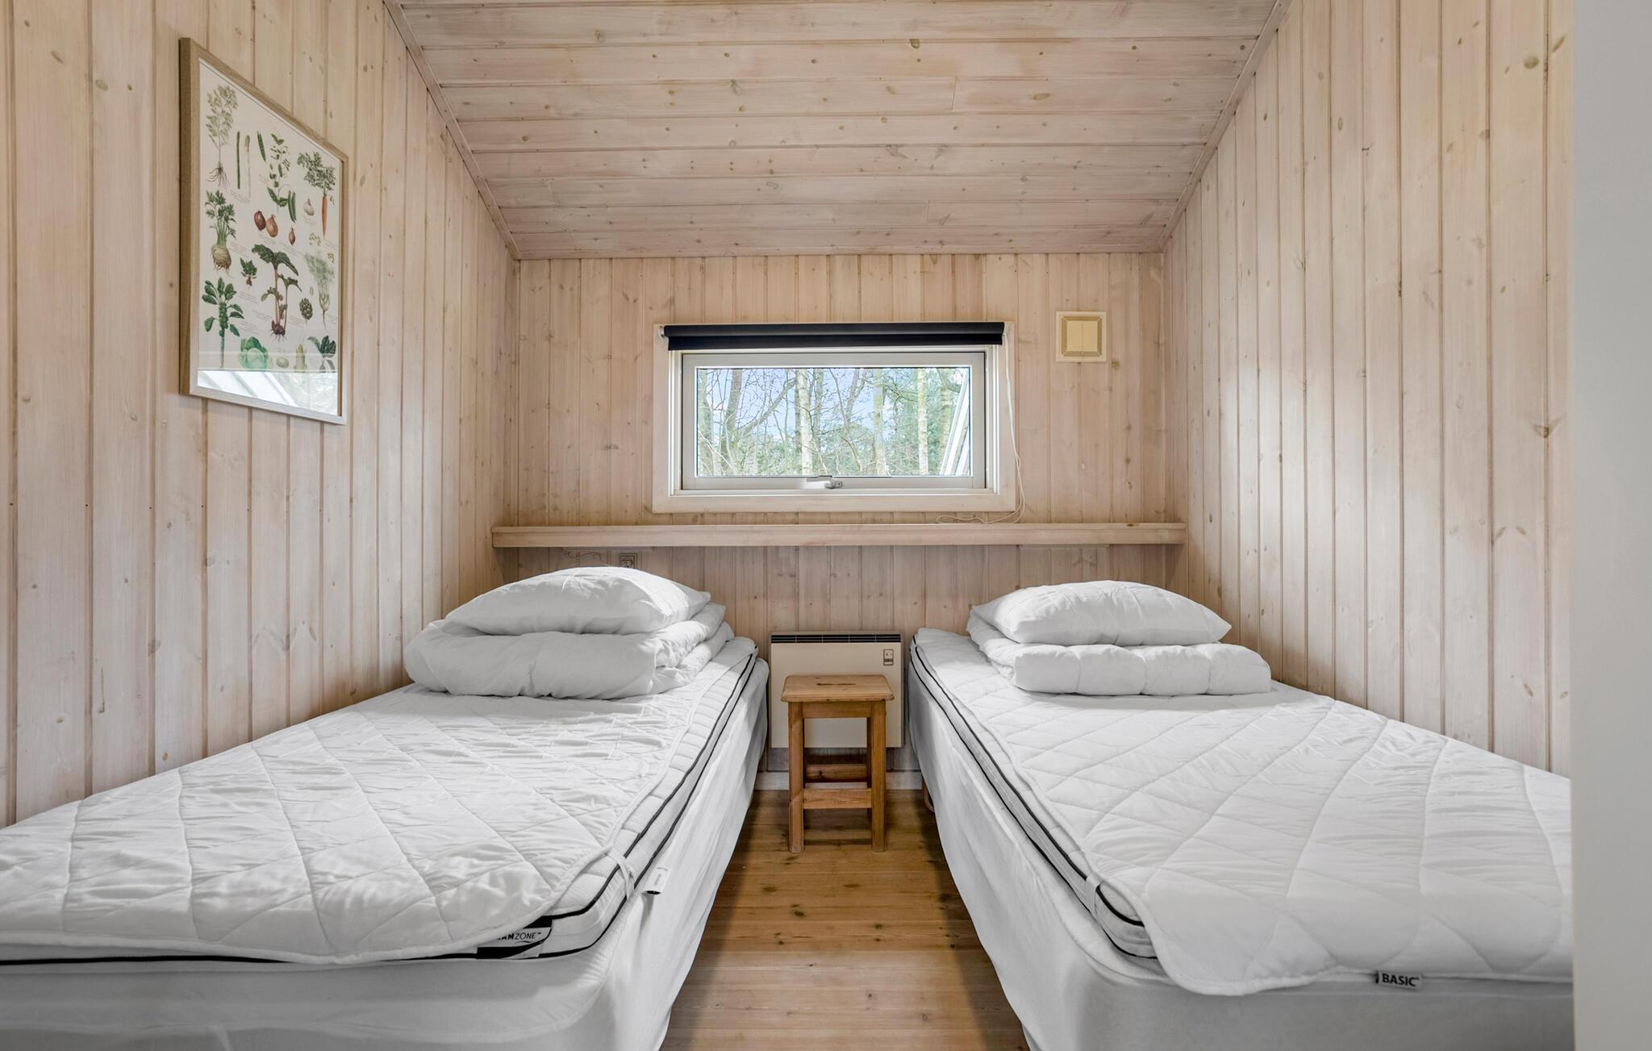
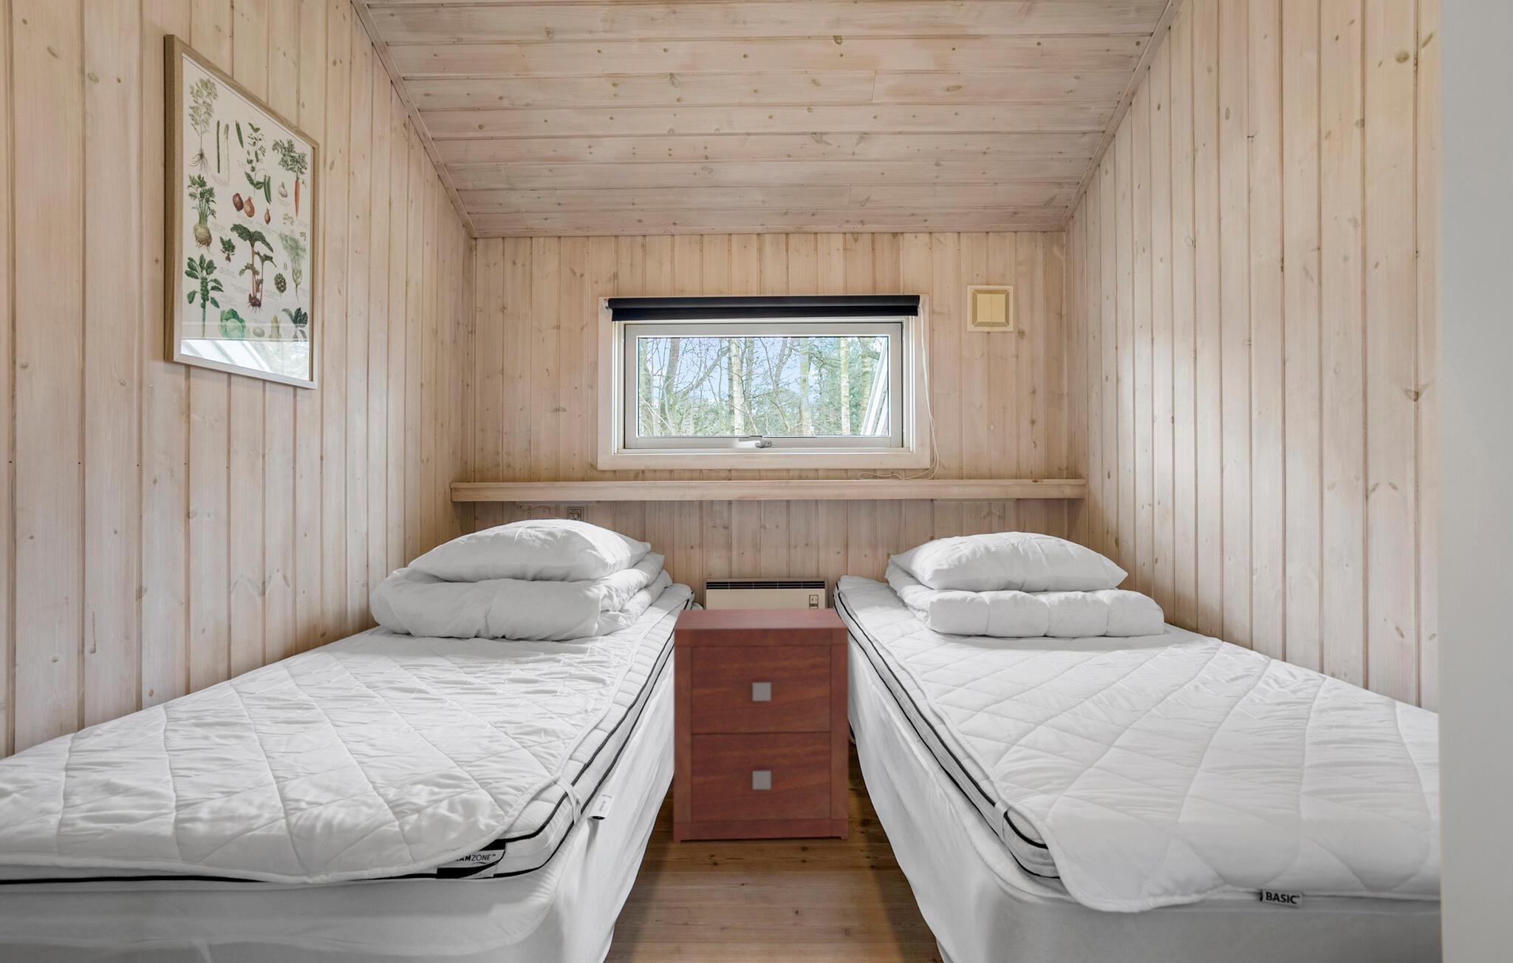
+ nightstand (759, 718)
